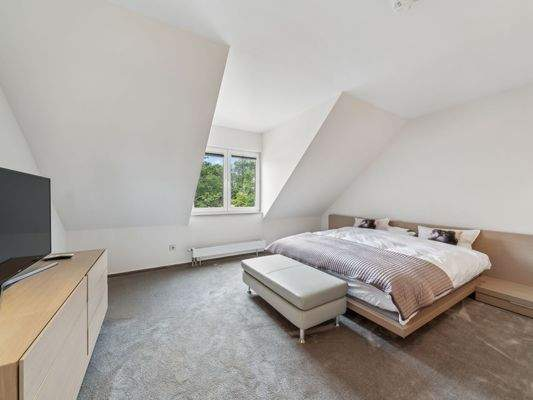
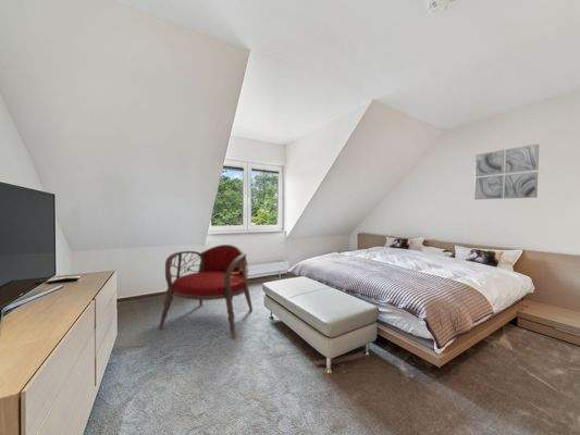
+ armchair (212, 284)
+ wall art (503, 173)
